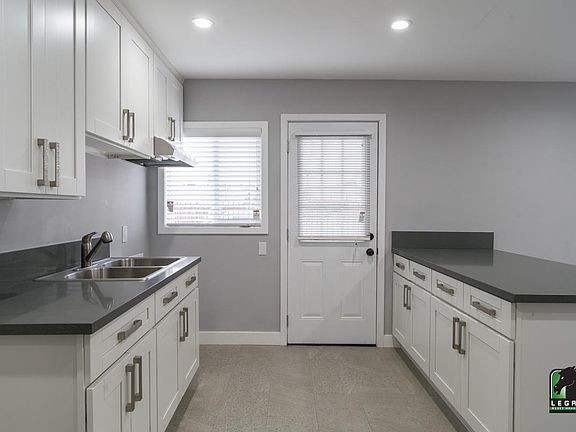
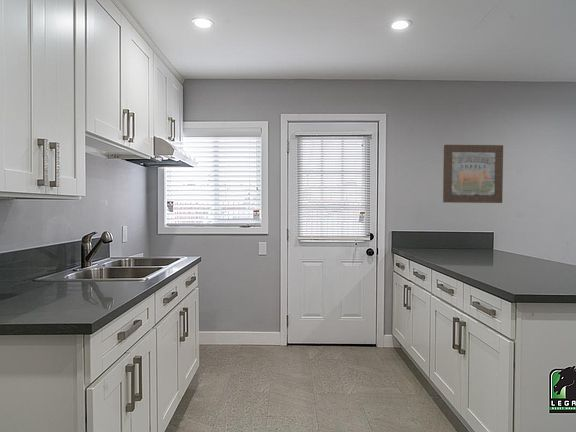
+ wall art (472, 173)
